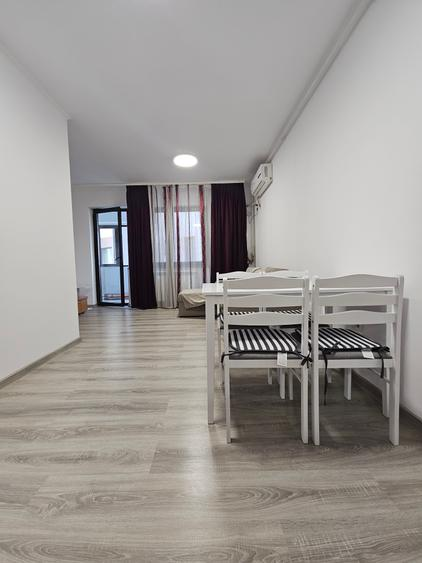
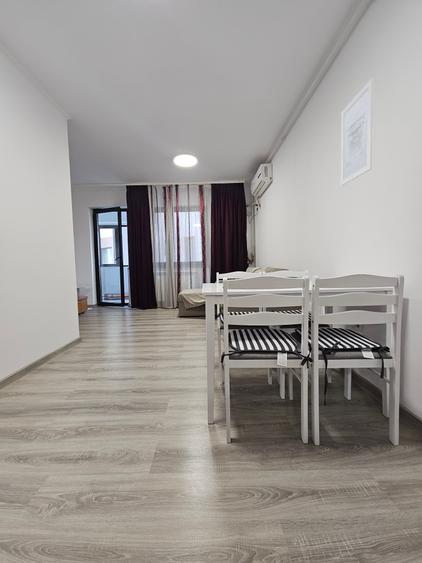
+ wall art (355, 138)
